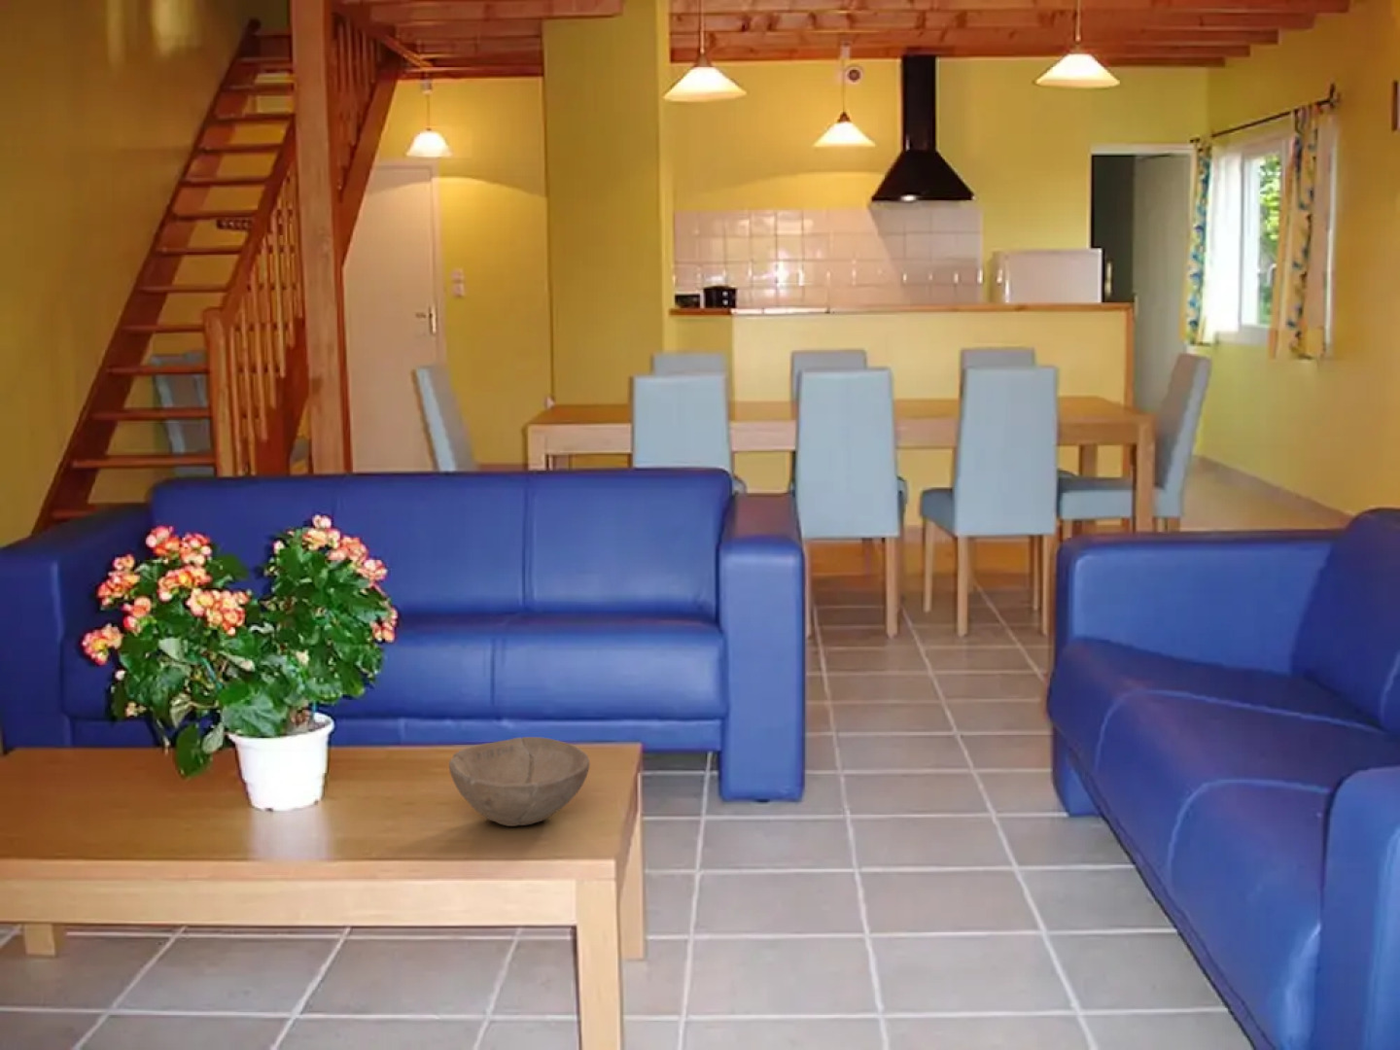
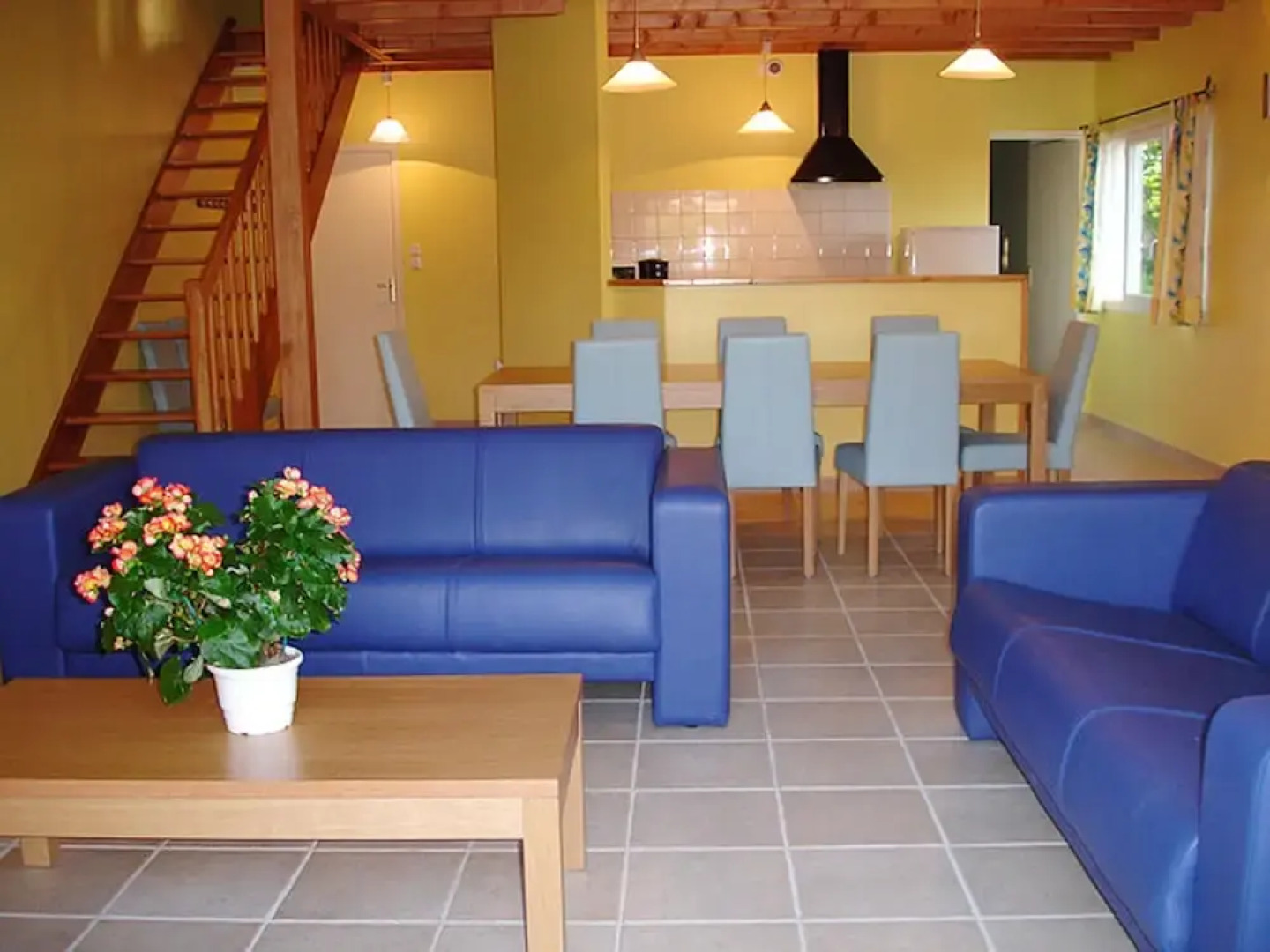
- bowl (521, 786)
